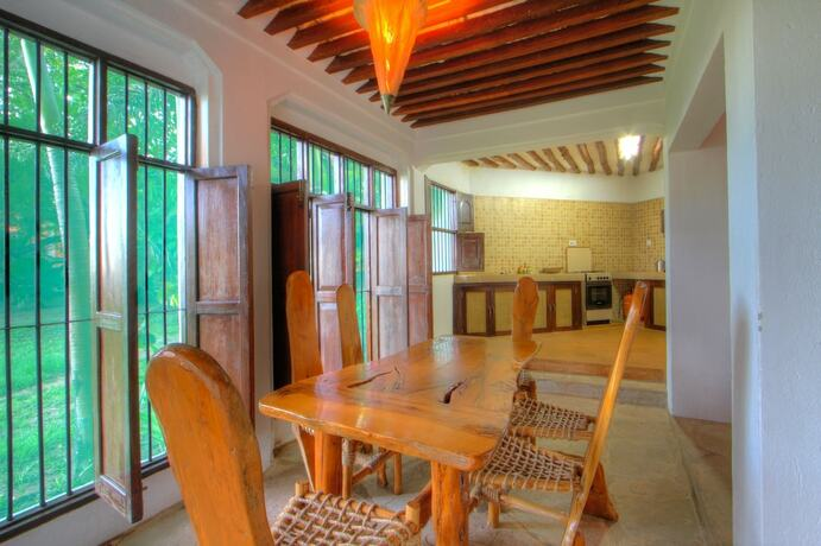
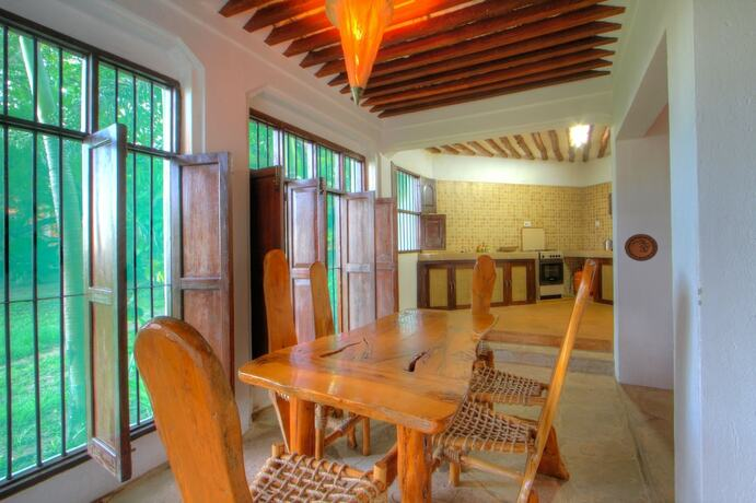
+ decorative plate (640, 247)
